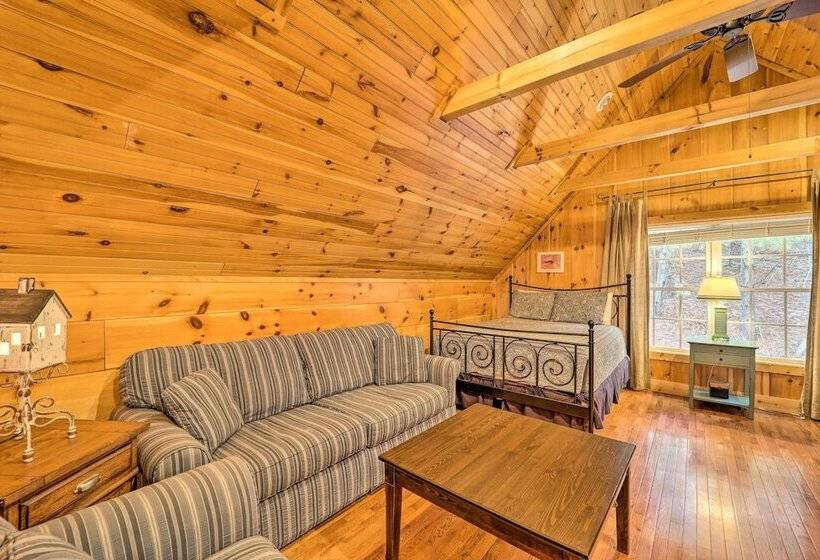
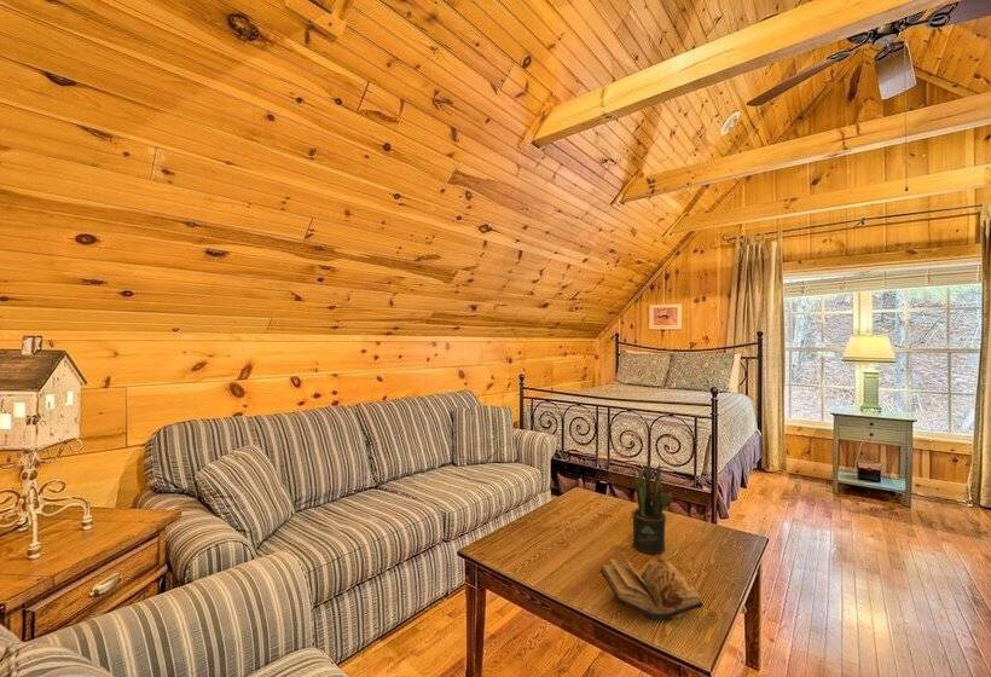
+ potted plant (650, 507)
+ book (648, 585)
